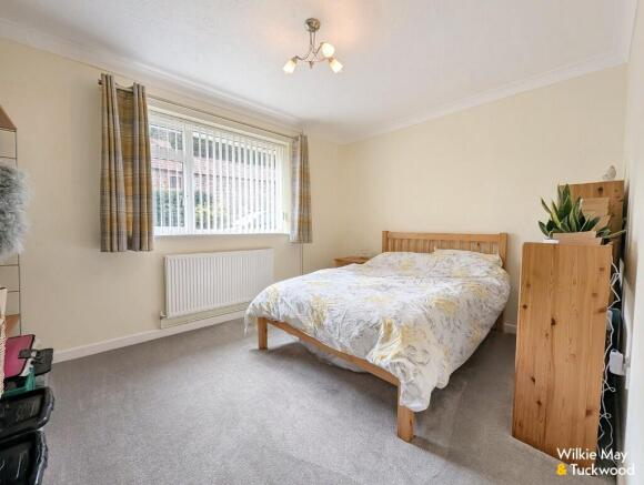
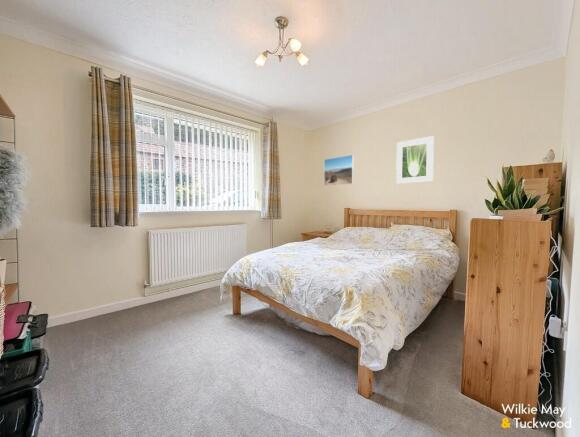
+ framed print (414, 161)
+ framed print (338, 171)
